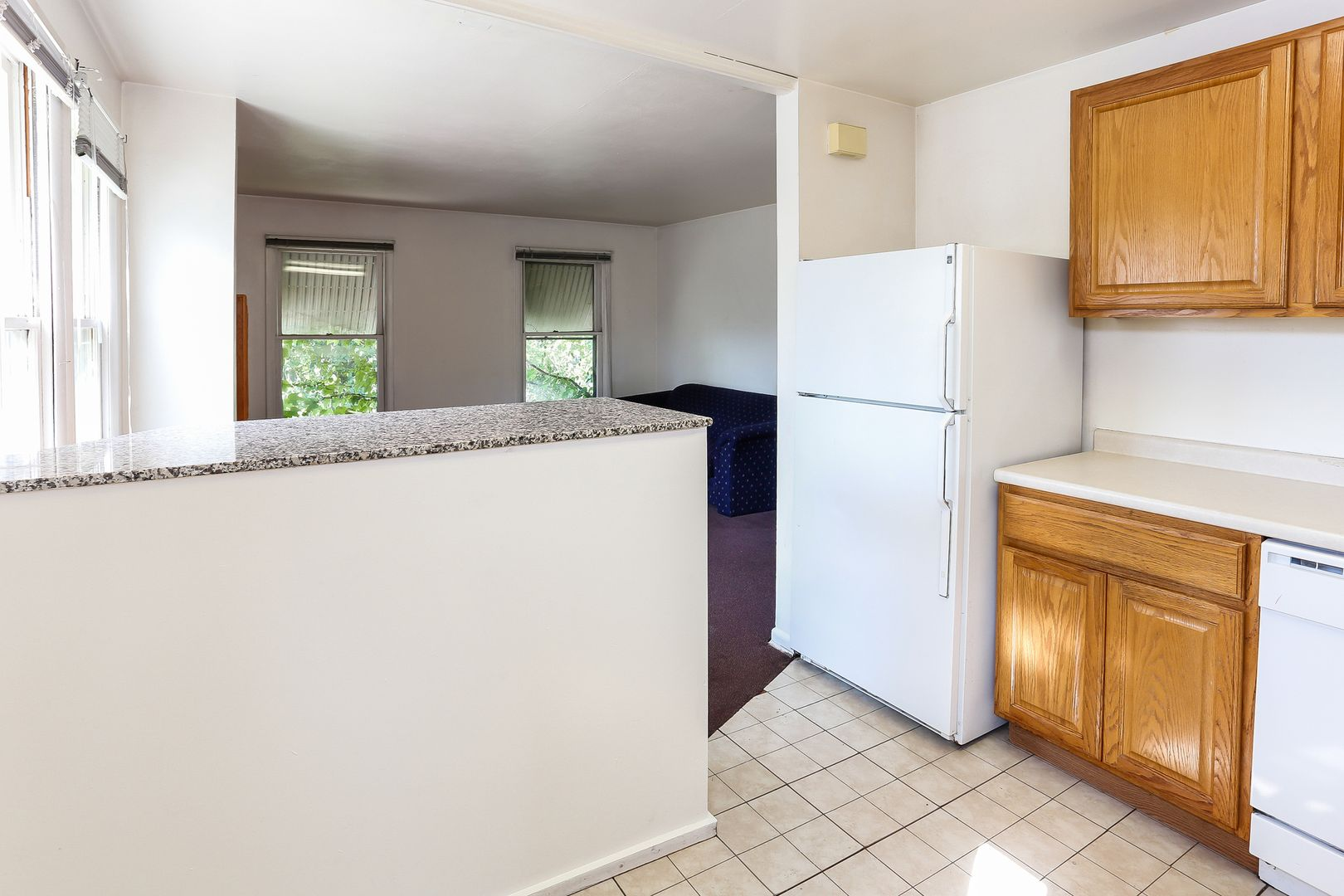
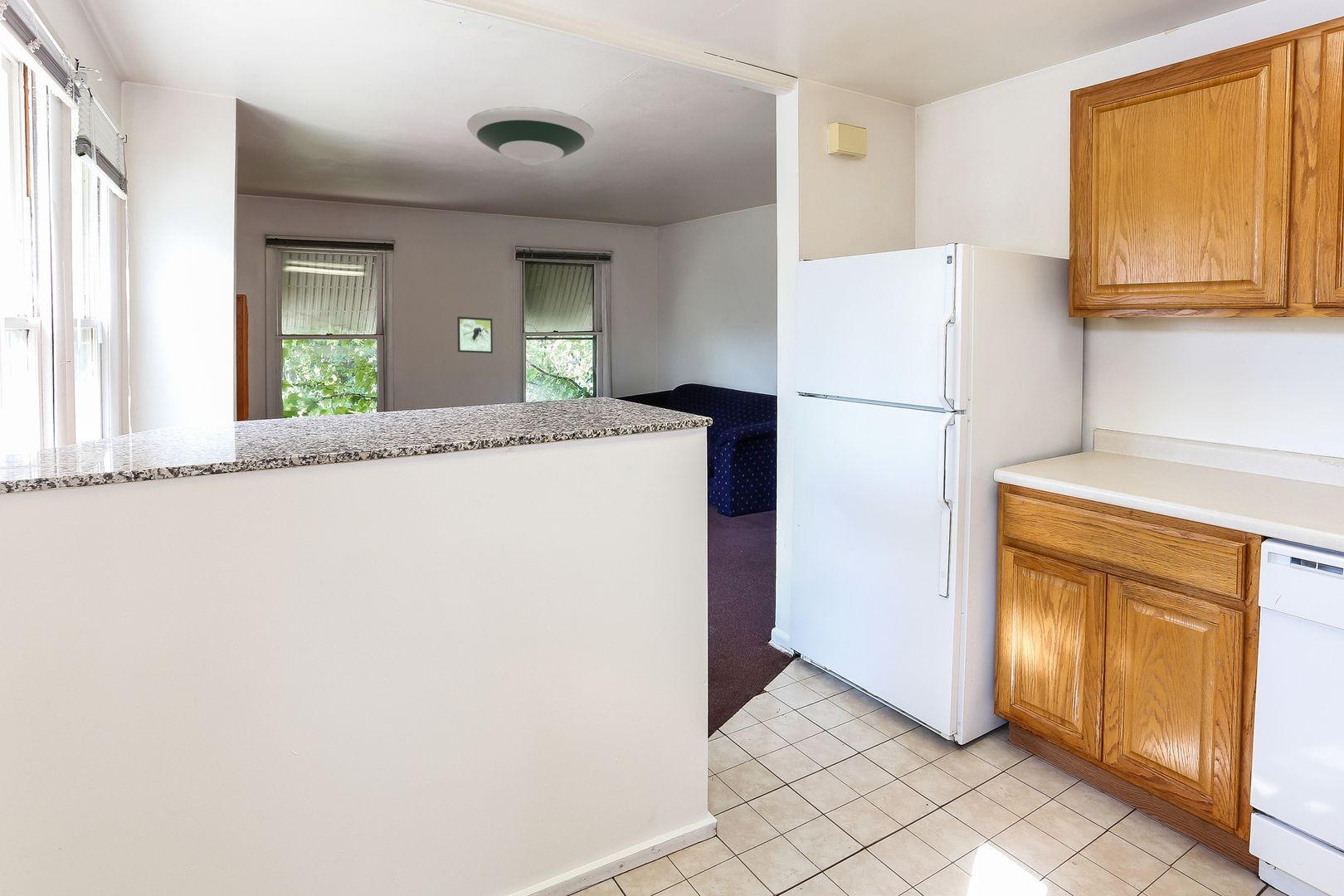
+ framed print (475, 334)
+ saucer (531, 146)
